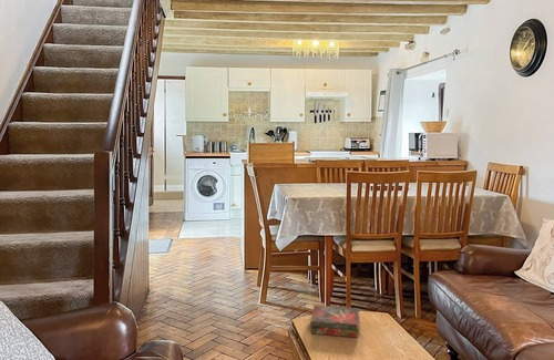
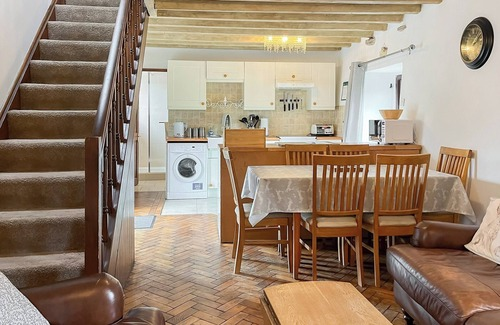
- book (335, 320)
